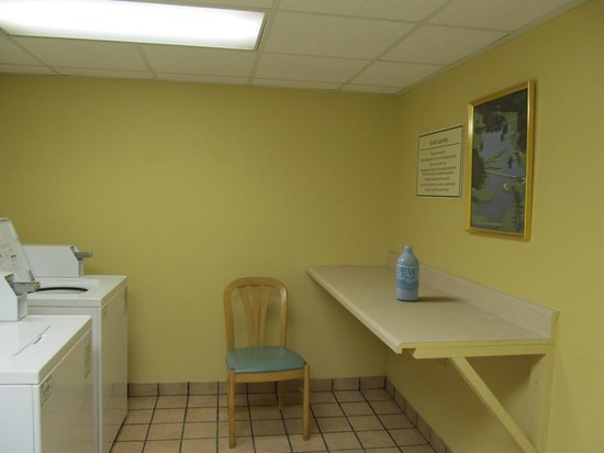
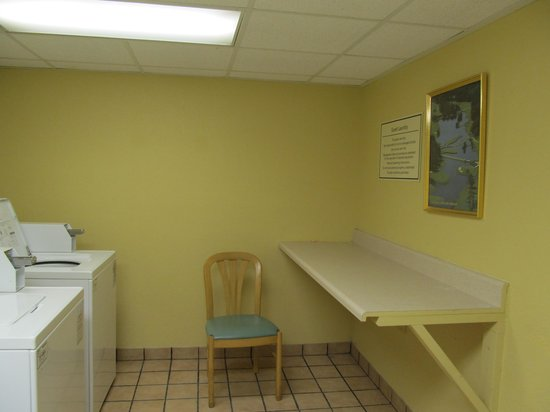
- water bottle (407, 272)
